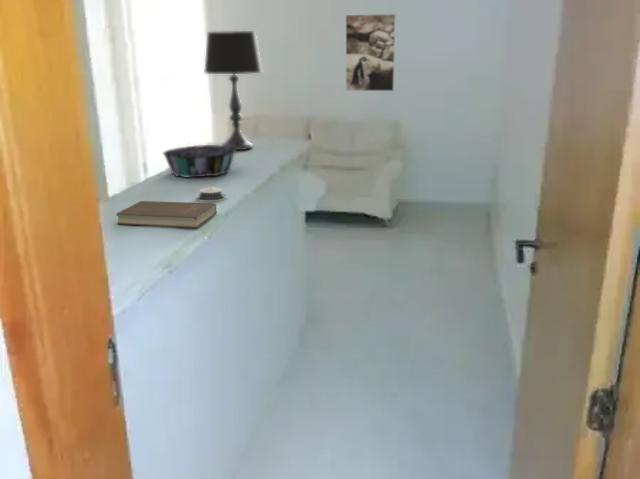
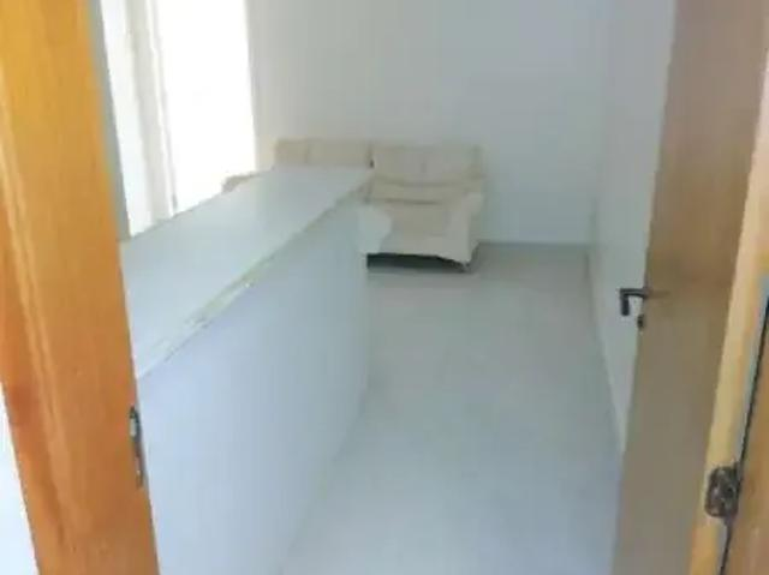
- architectural model (211, 191)
- decorative bowl (200, 161)
- book (167, 213)
- table lamp (234, 91)
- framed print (370, 53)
